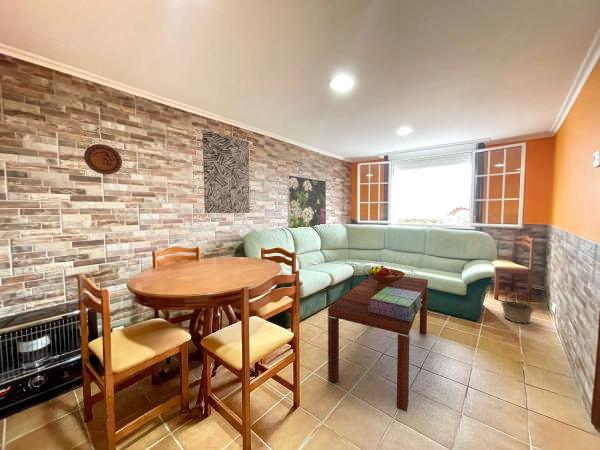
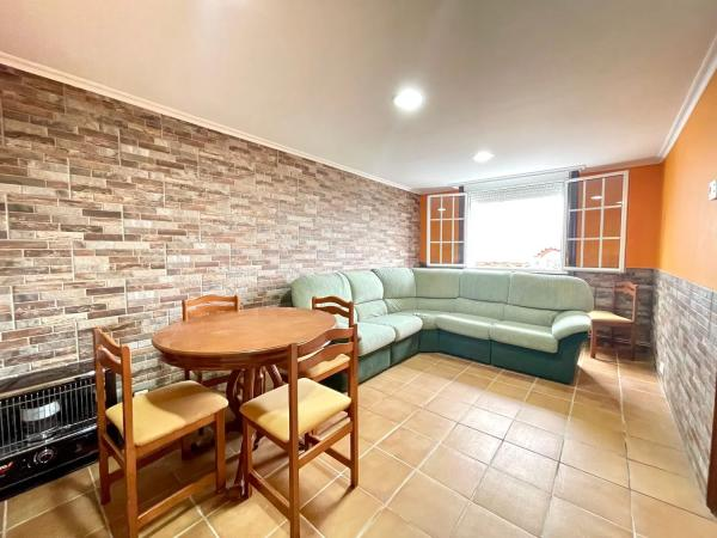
- stack of books (396, 301)
- wall art (228, 175)
- fruit bowl (385, 277)
- decorative plate (103, 159)
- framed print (308, 208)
- coffee table (385, 321)
- basket (517, 306)
